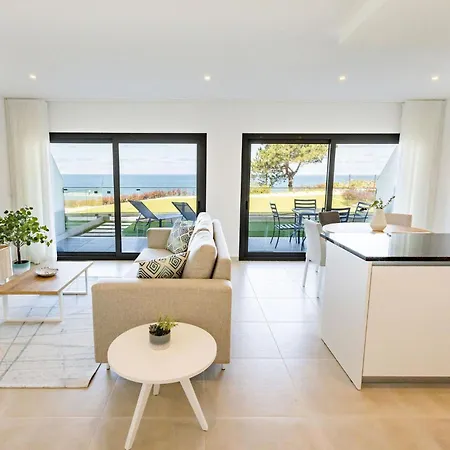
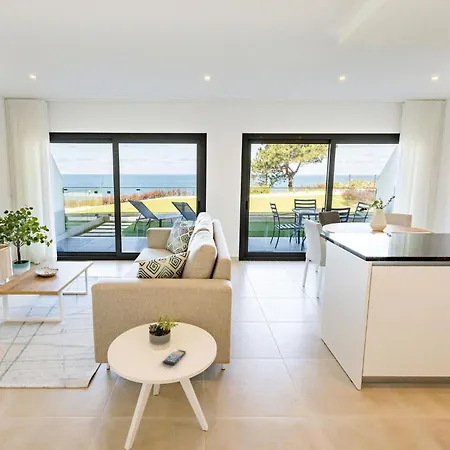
+ smartphone (174, 356)
